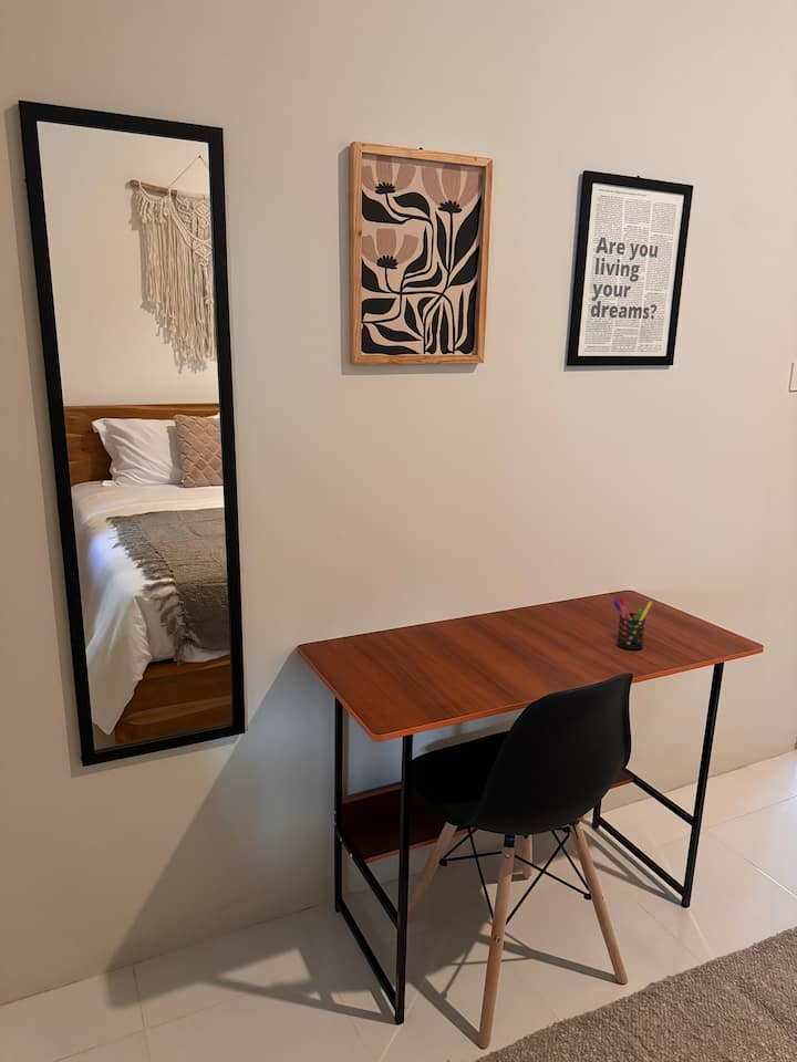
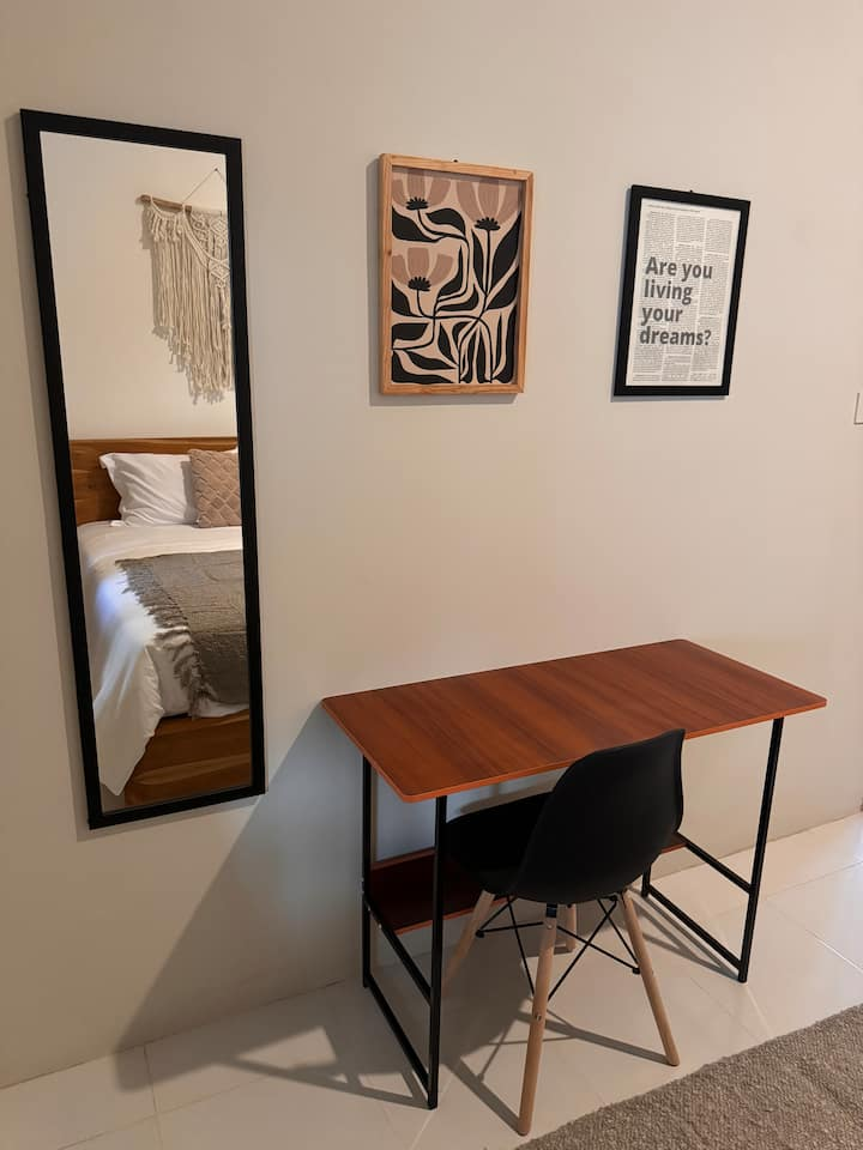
- pen holder (631, 622)
